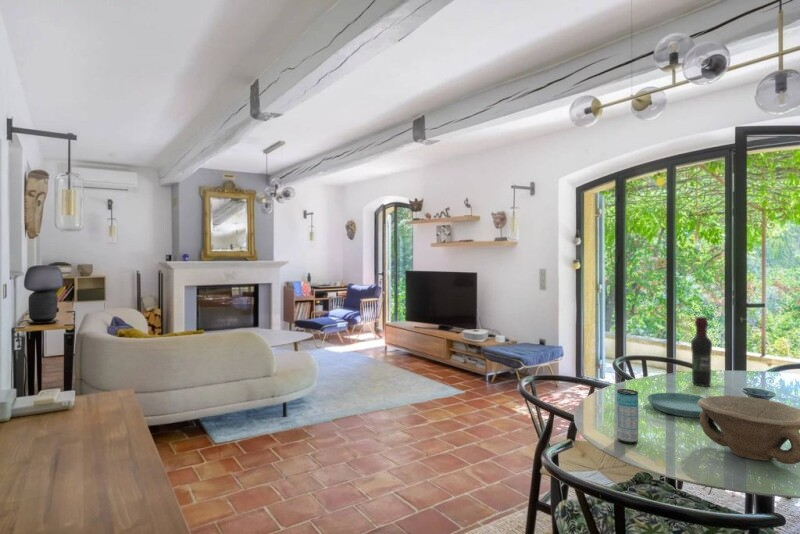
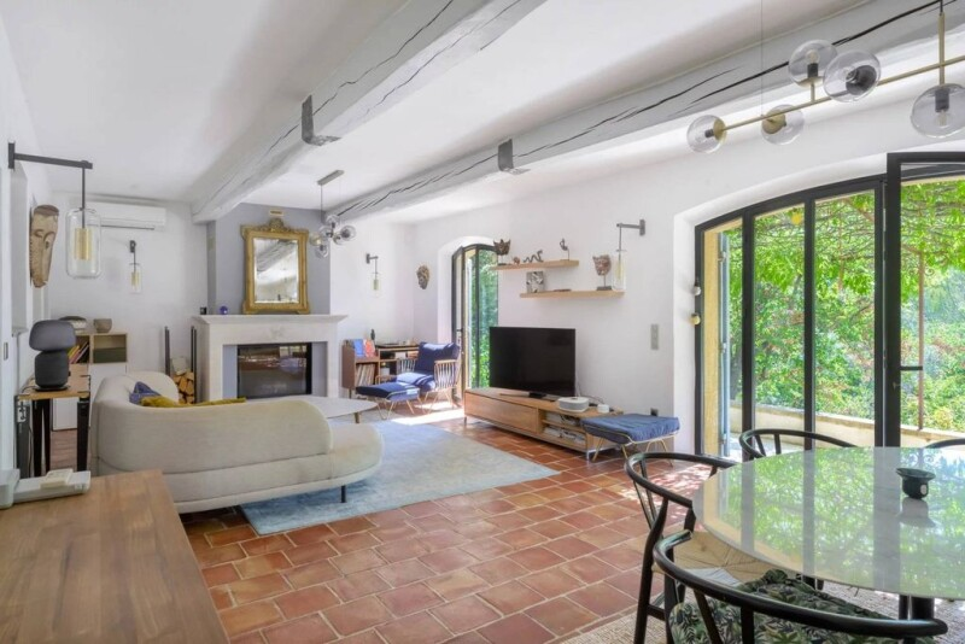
- saucer (684, 405)
- beverage can (627, 416)
- wine bottle (701, 351)
- bowl (751, 430)
